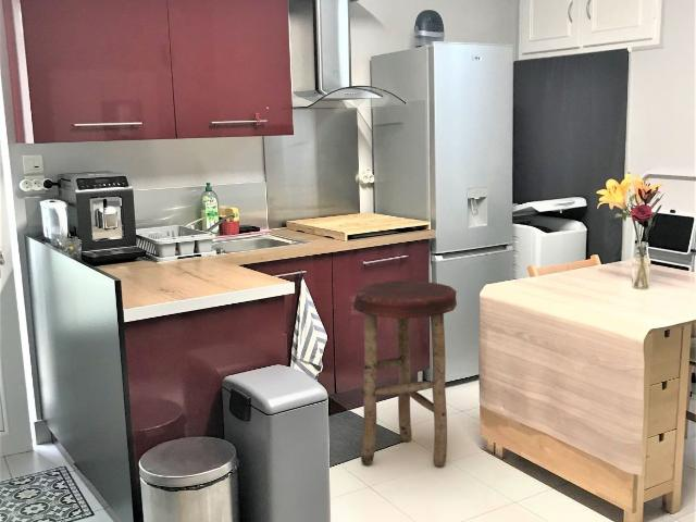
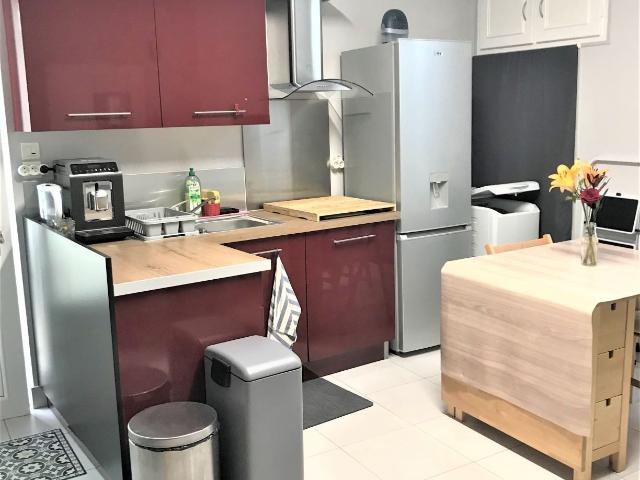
- stool (406, 374)
